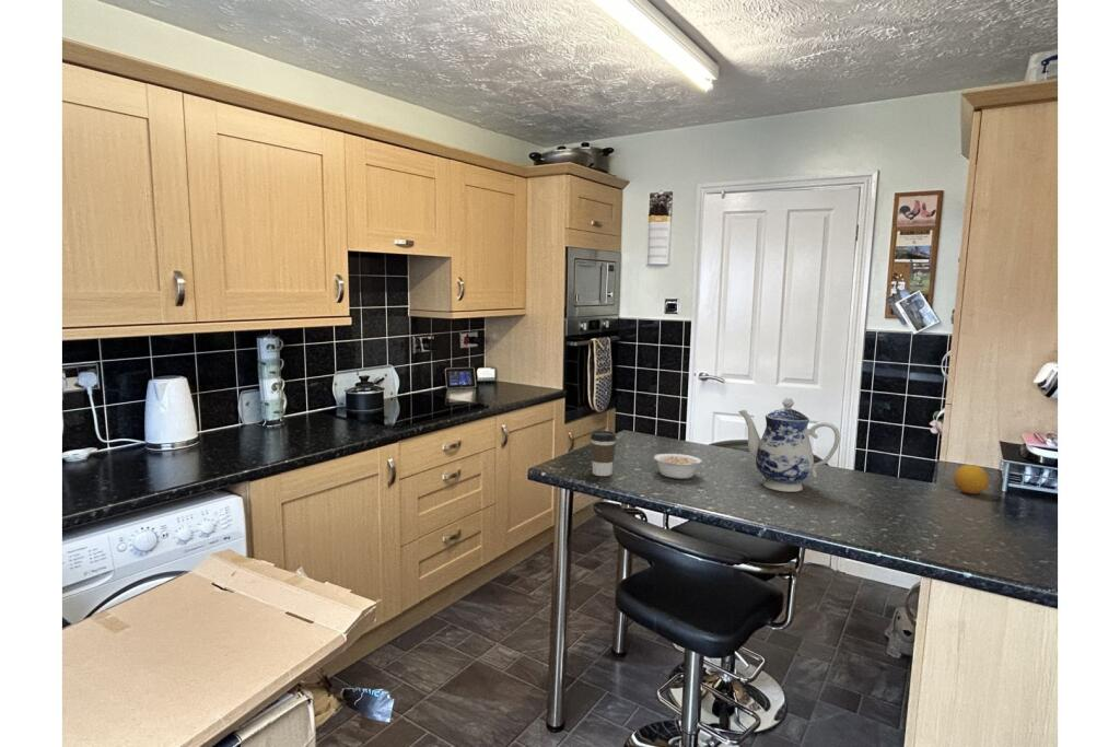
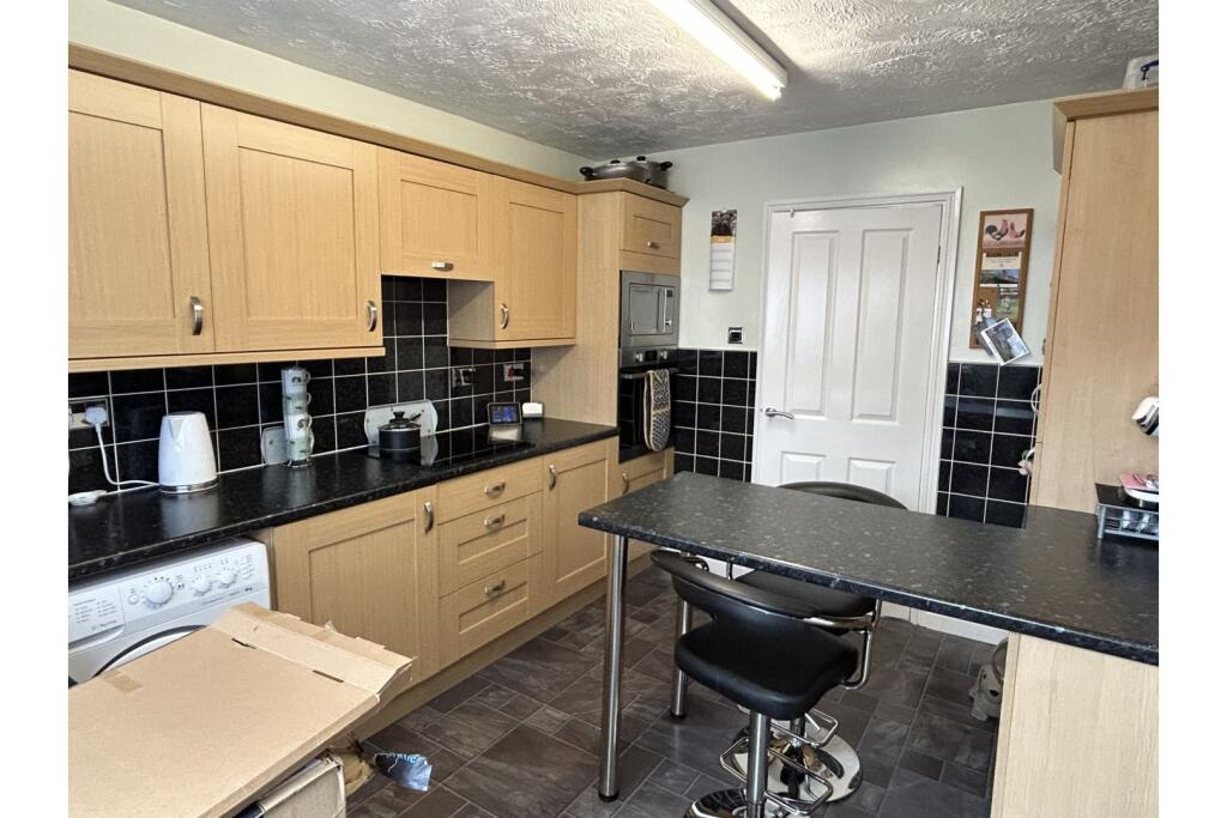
- legume (678, 465)
- teapot (785, 442)
- coffee cup (603, 453)
- fruit (970, 479)
